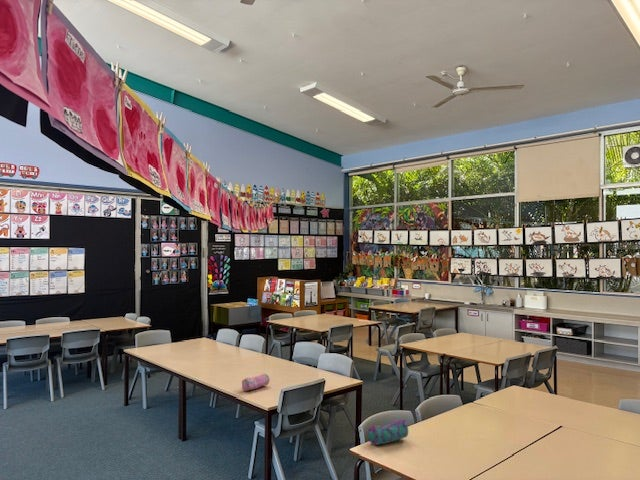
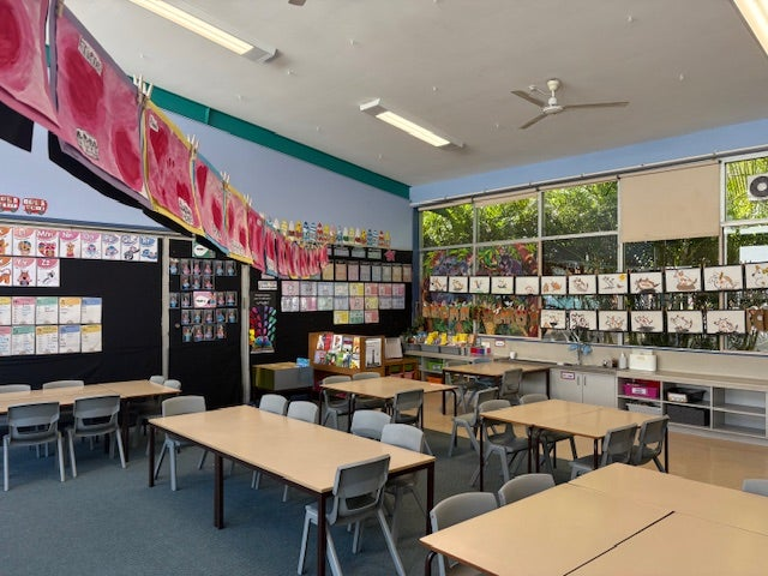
- pencil case (255, 382)
- pencil case (388, 432)
